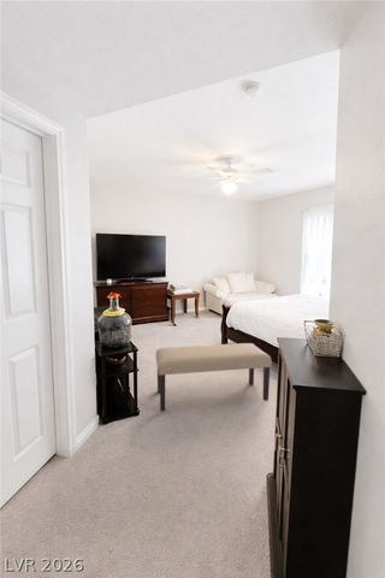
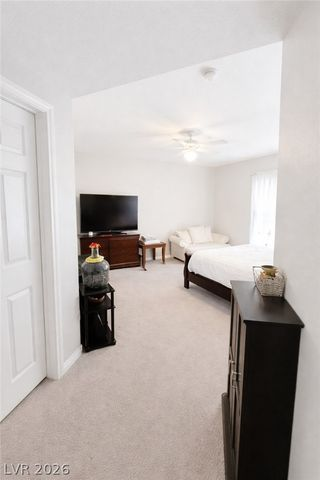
- bench (211, 370)
